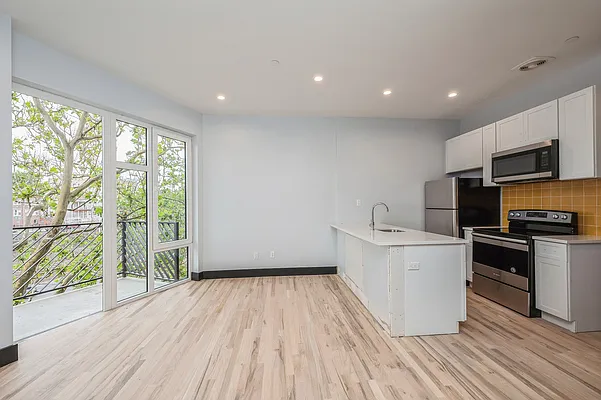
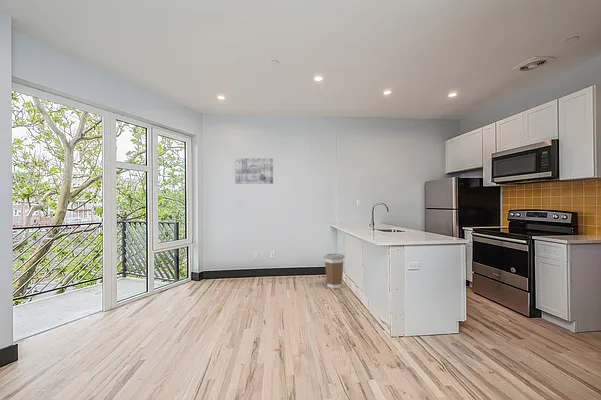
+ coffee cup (334, 270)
+ wall art (254, 171)
